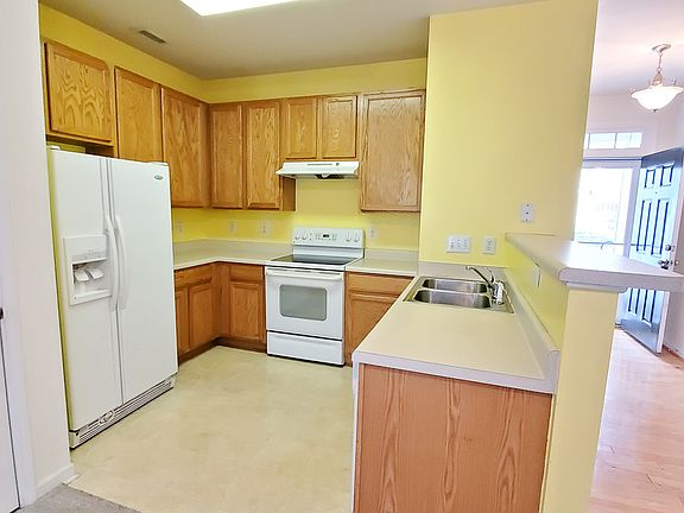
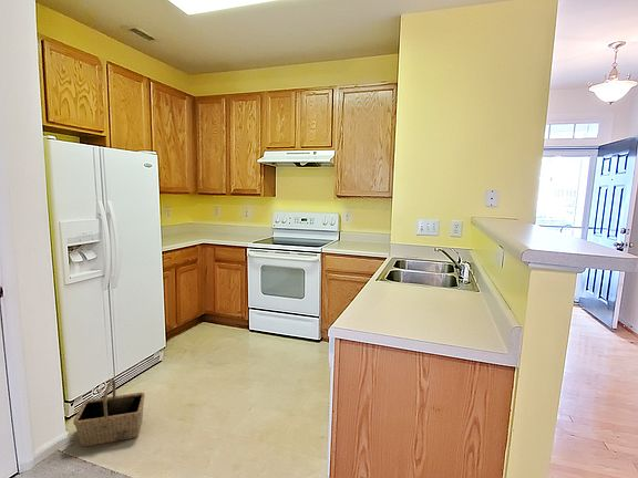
+ basket (111, 409)
